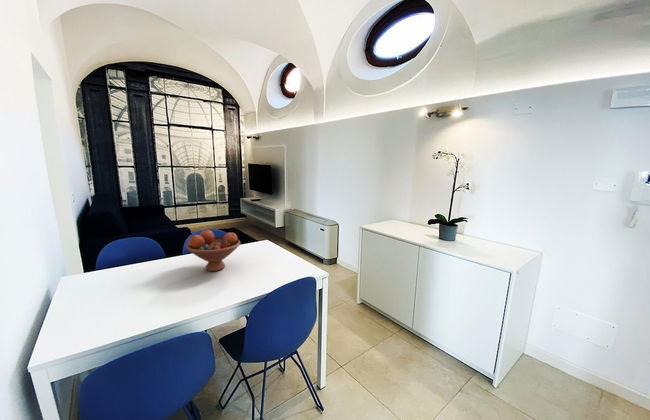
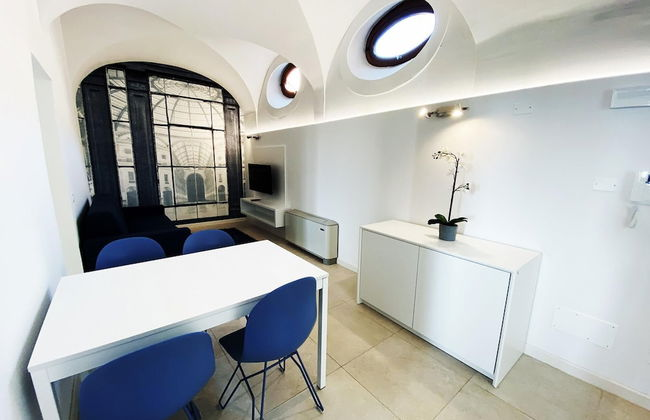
- fruit bowl (214, 250)
